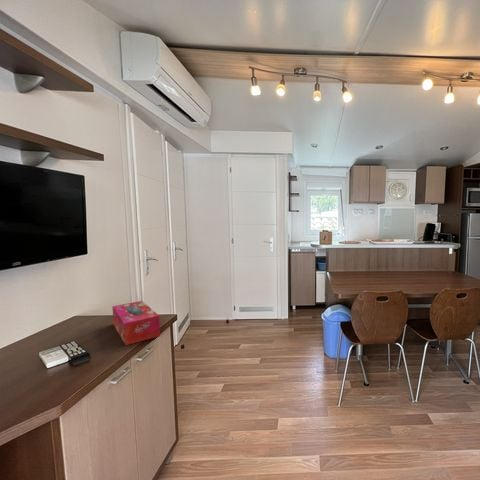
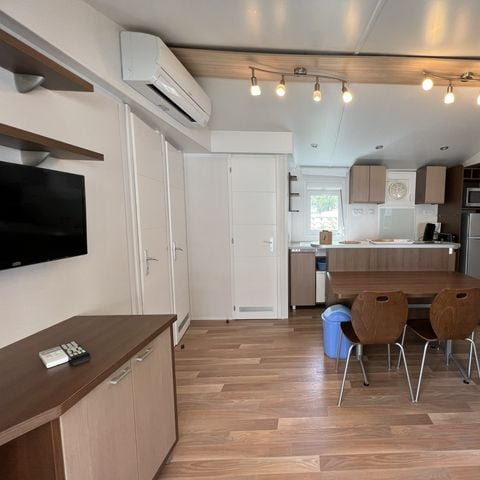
- tissue box (134, 320)
